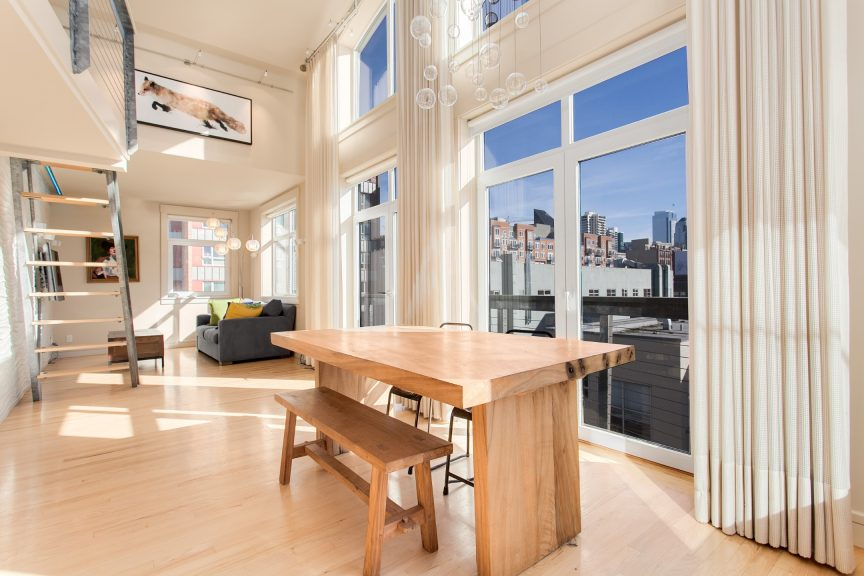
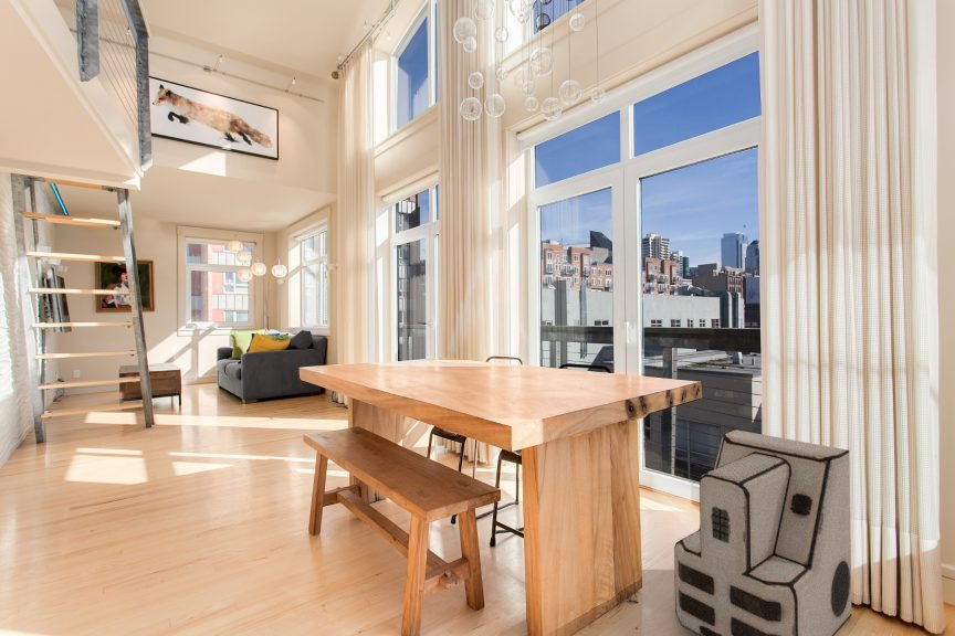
+ air purifier (760, 531)
